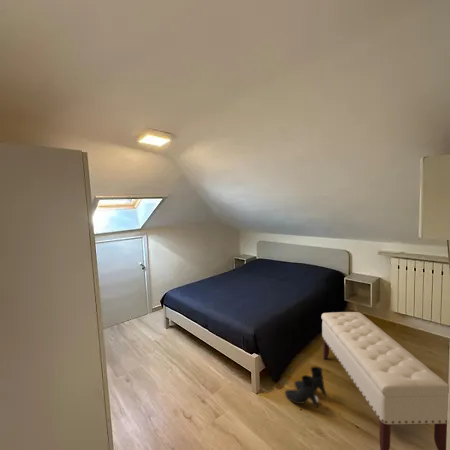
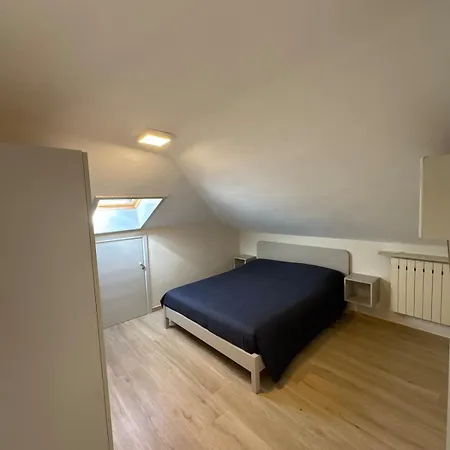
- boots (305, 382)
- bench (369, 366)
